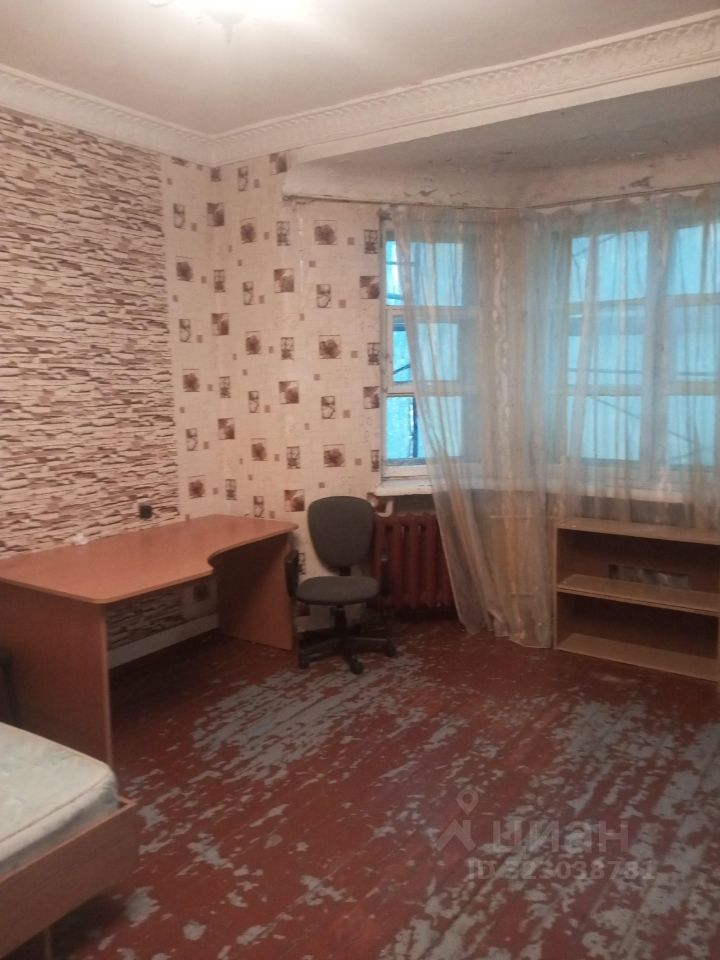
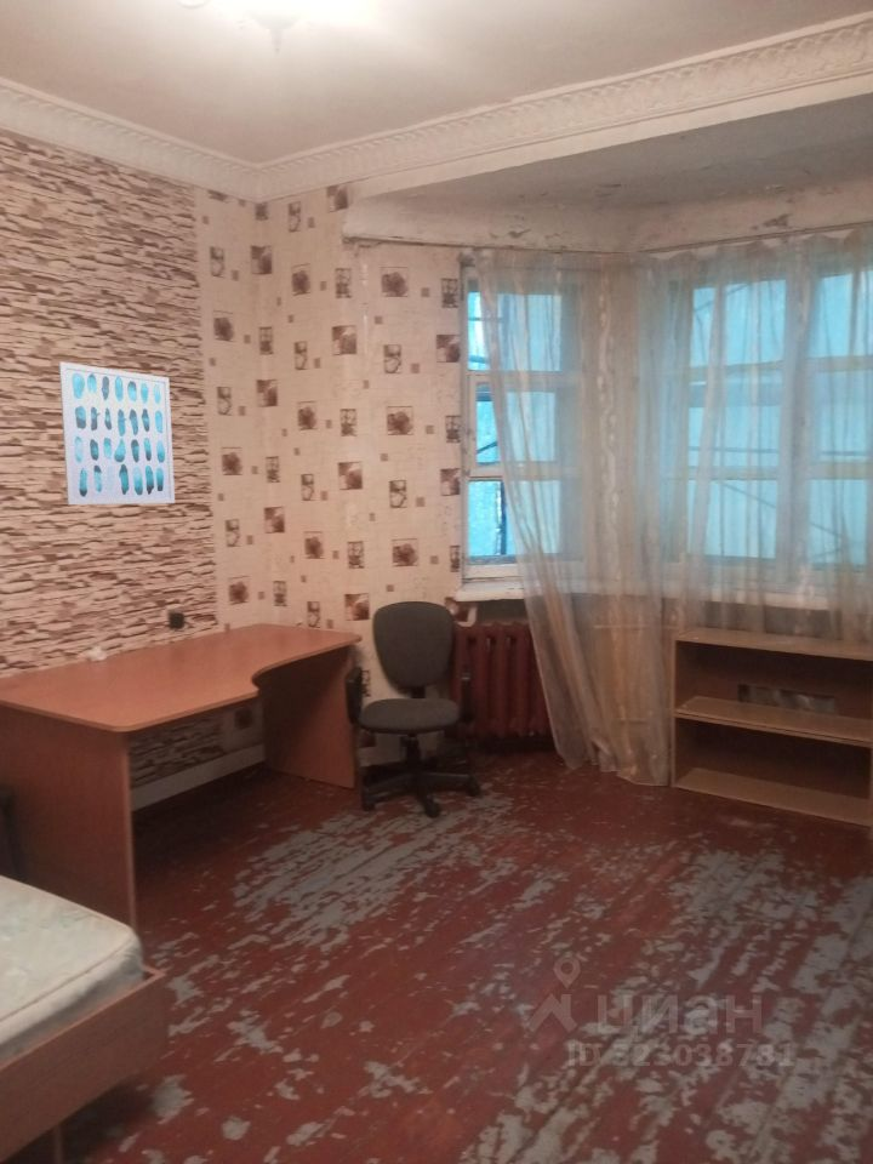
+ wall art (120, 436)
